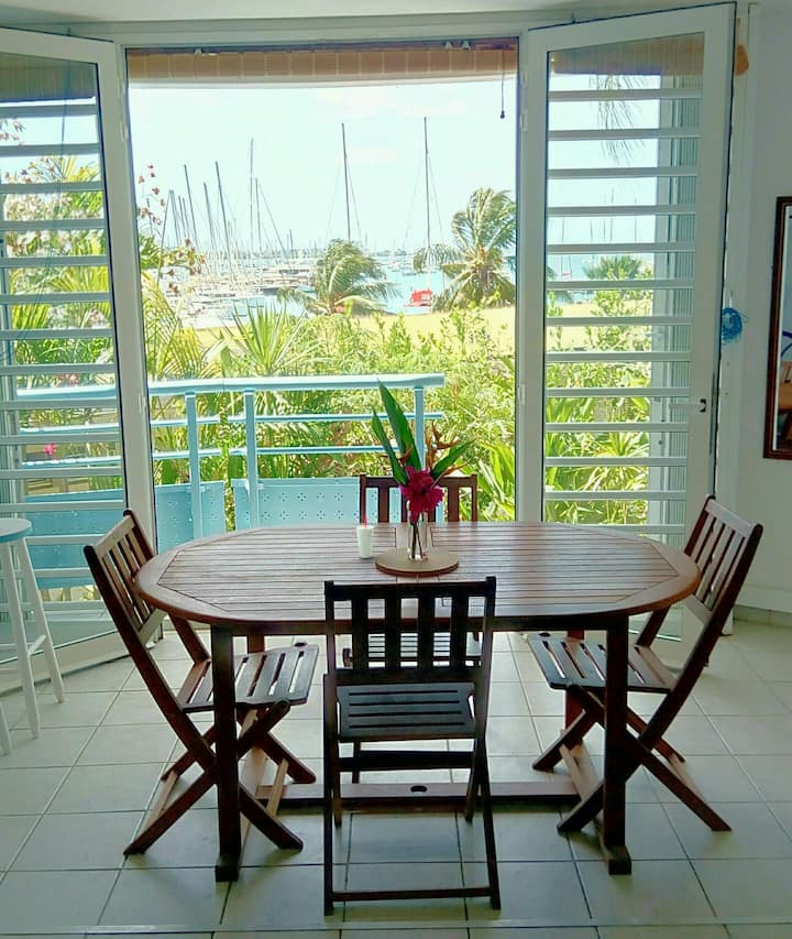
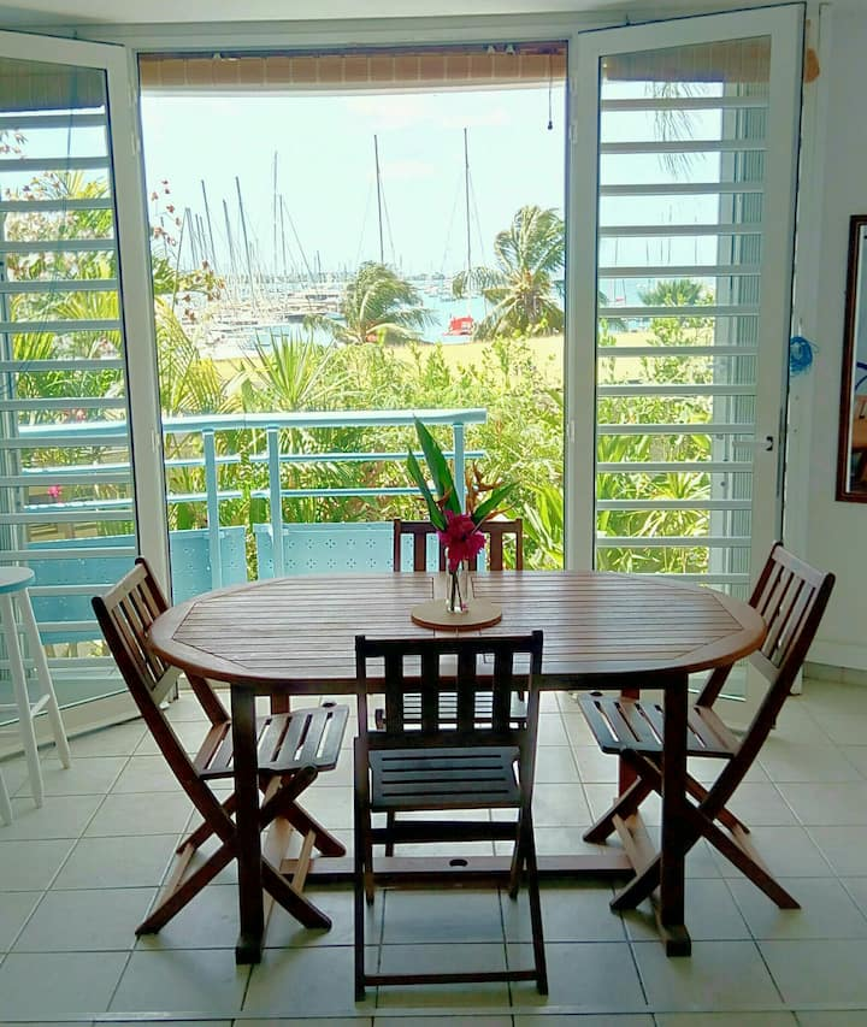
- cup (365, 536)
